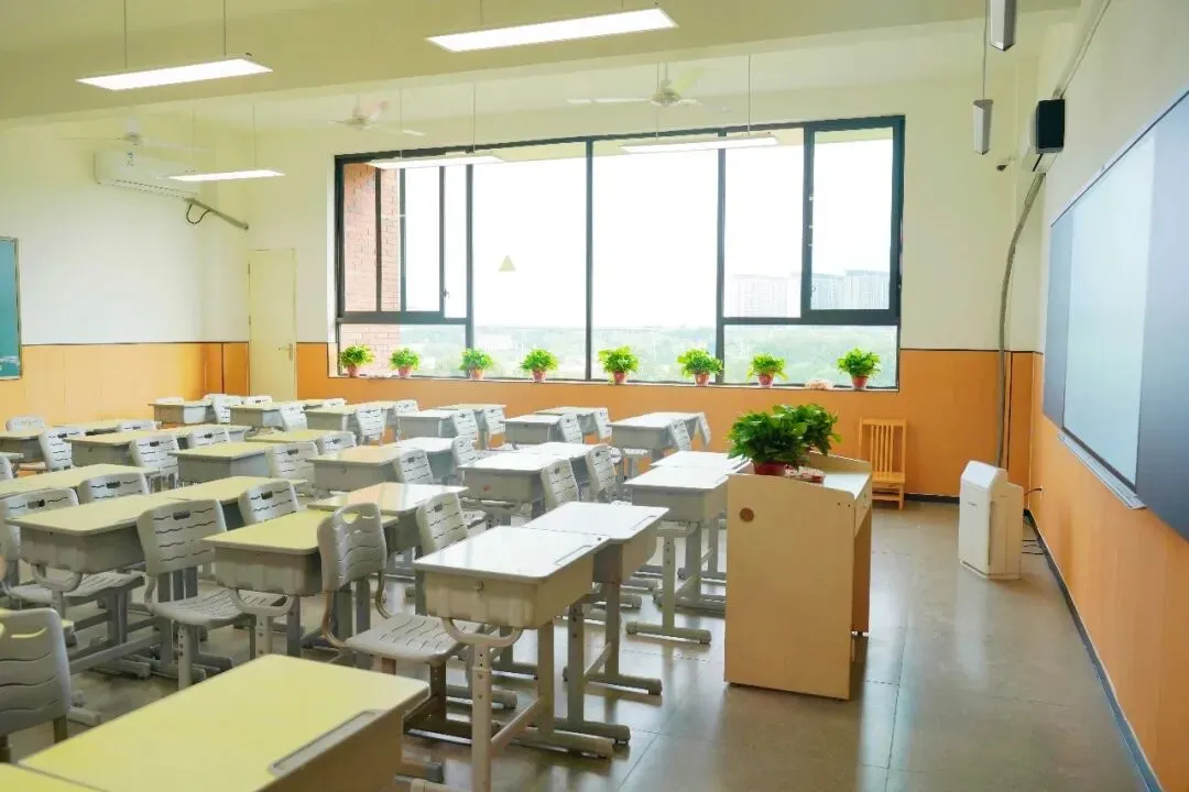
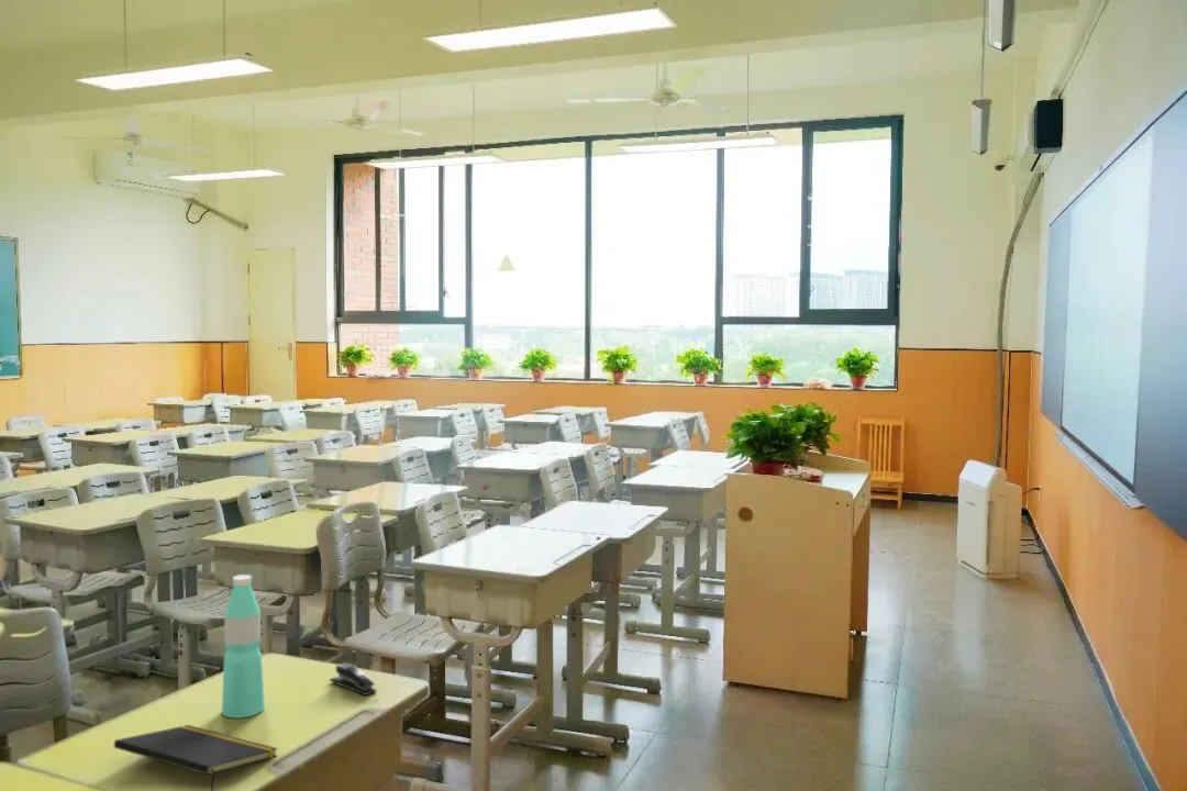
+ stapler (353, 677)
+ notepad (197, 748)
+ water bottle (242, 643)
